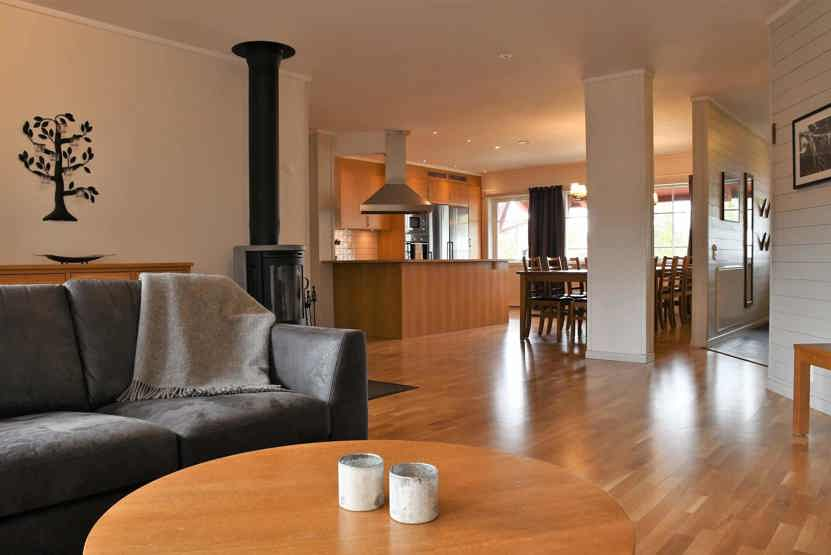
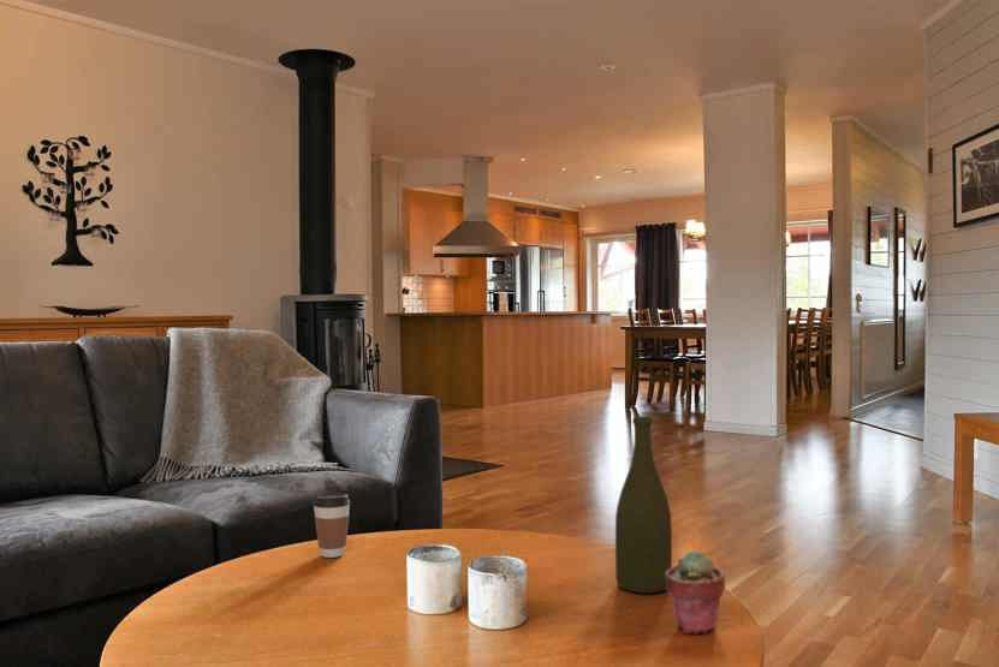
+ bottle (643, 501)
+ coffee cup (332, 524)
+ potted succulent (695, 588)
